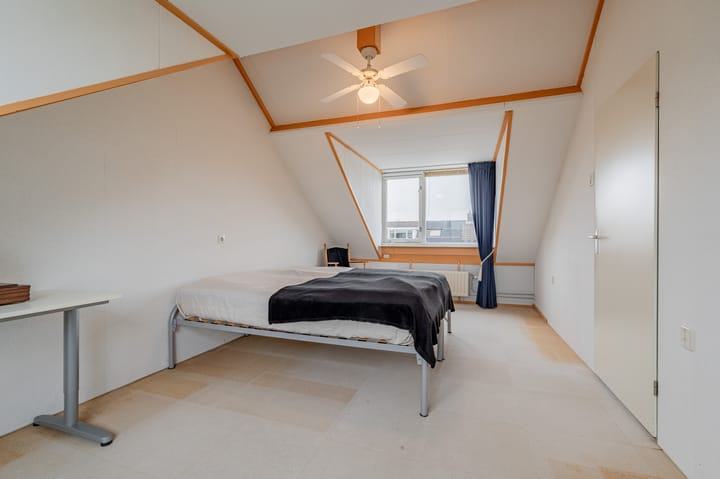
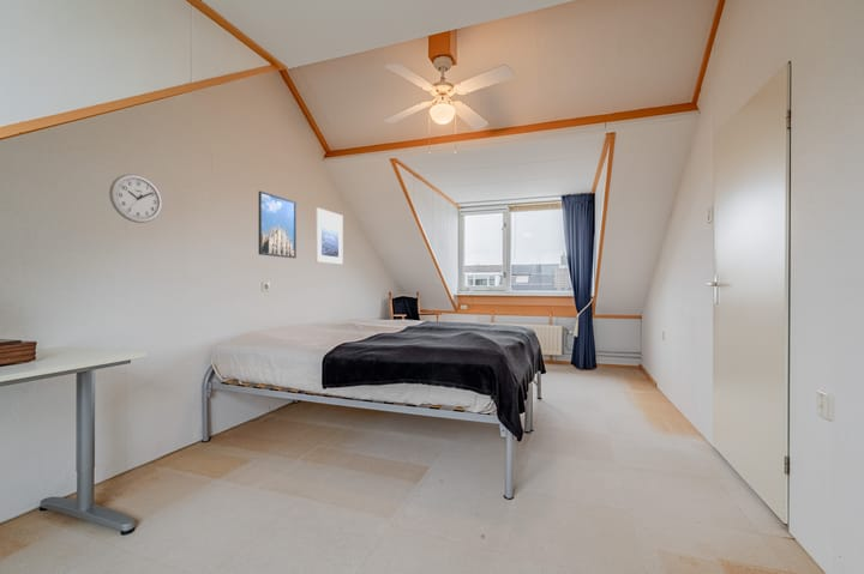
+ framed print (329, 237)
+ wall clock (137, 198)
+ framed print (278, 226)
